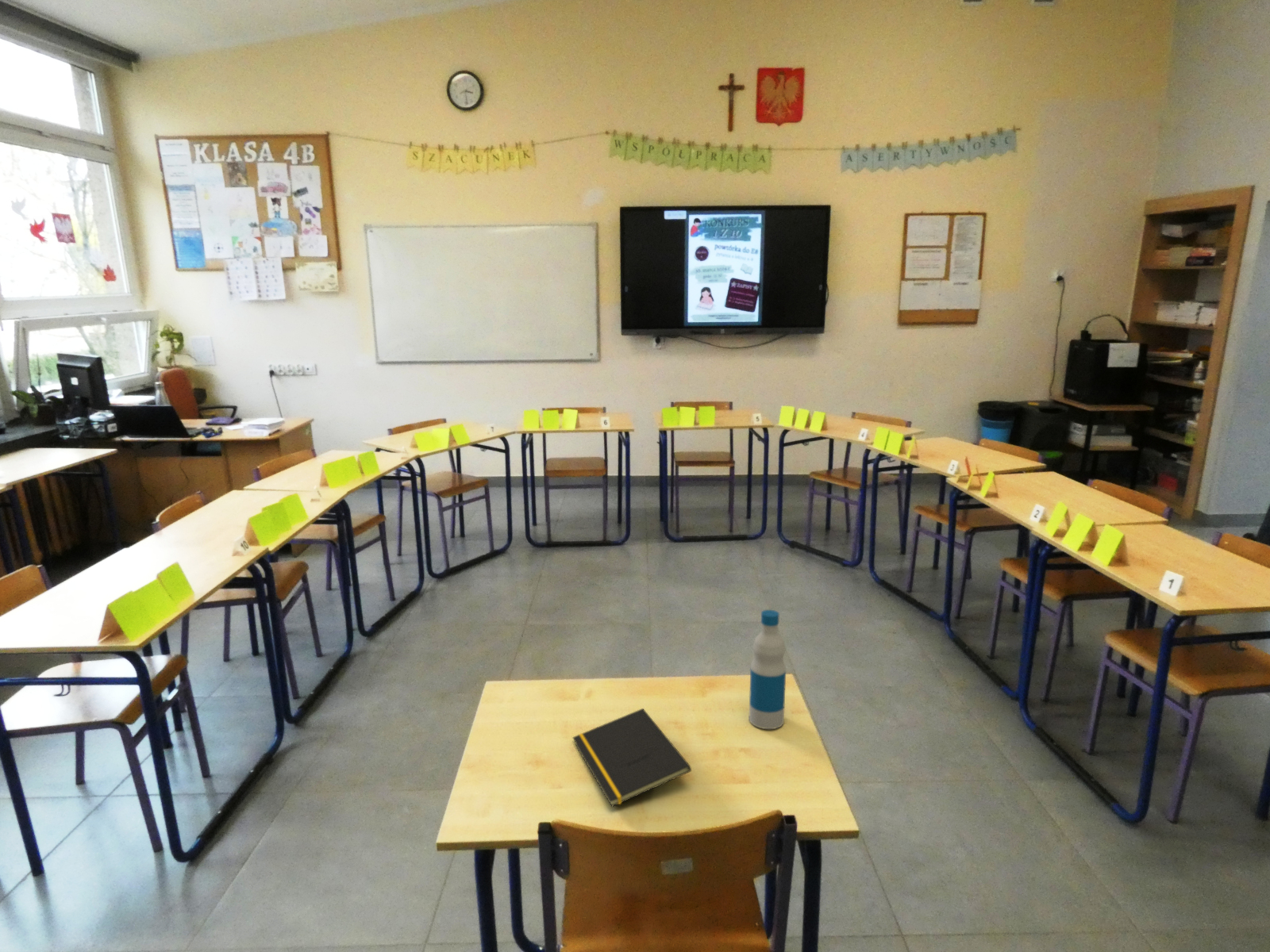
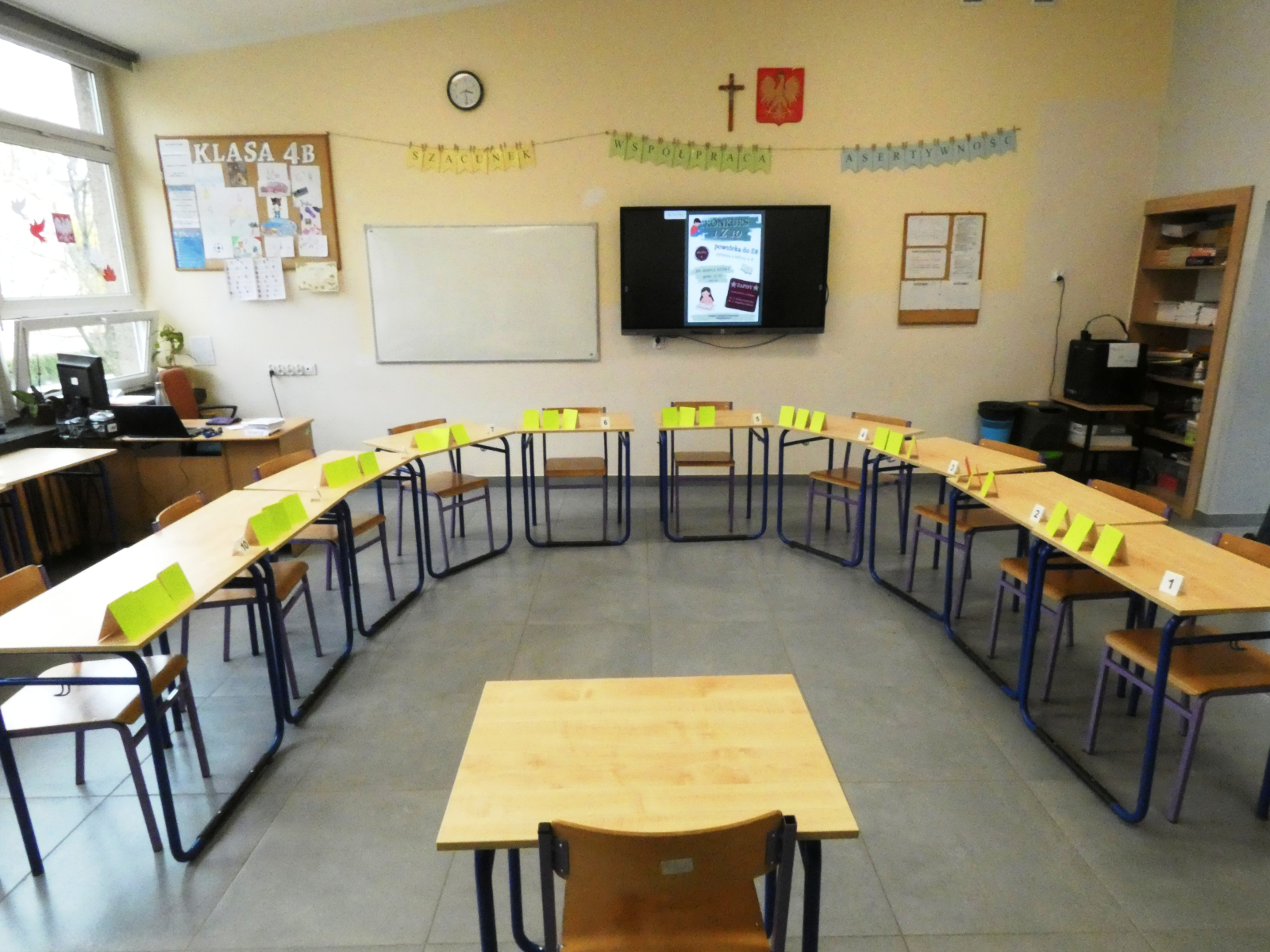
- bottle (768, 667)
- notepad (629, 753)
